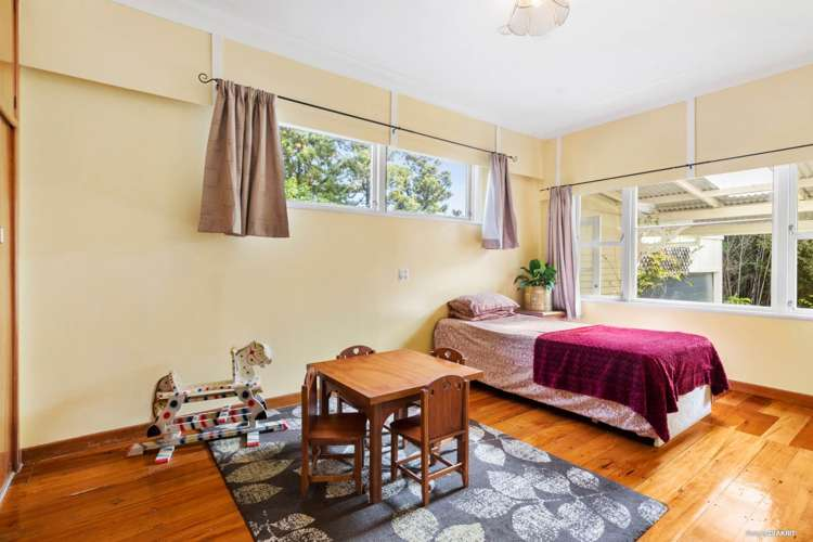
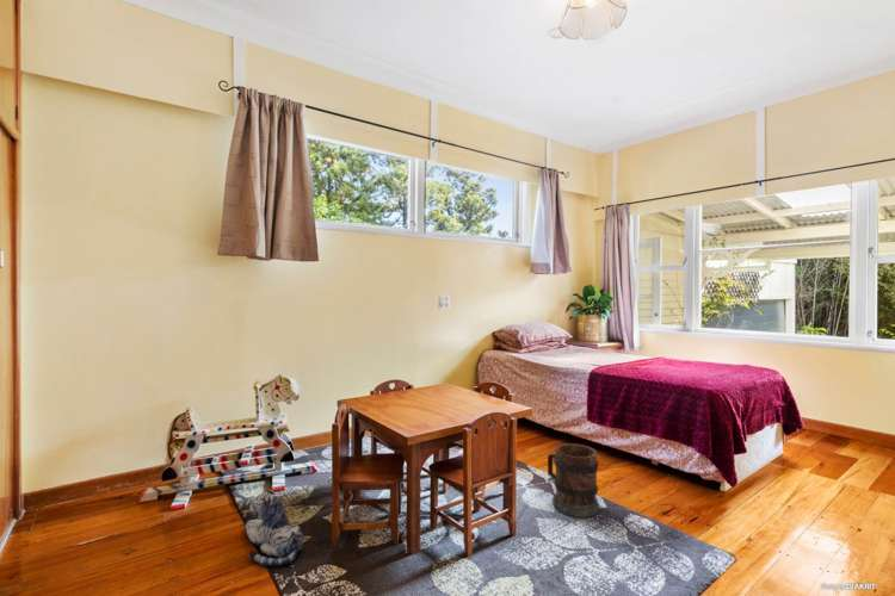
+ wooden barrel (570, 476)
+ plush toy (267, 520)
